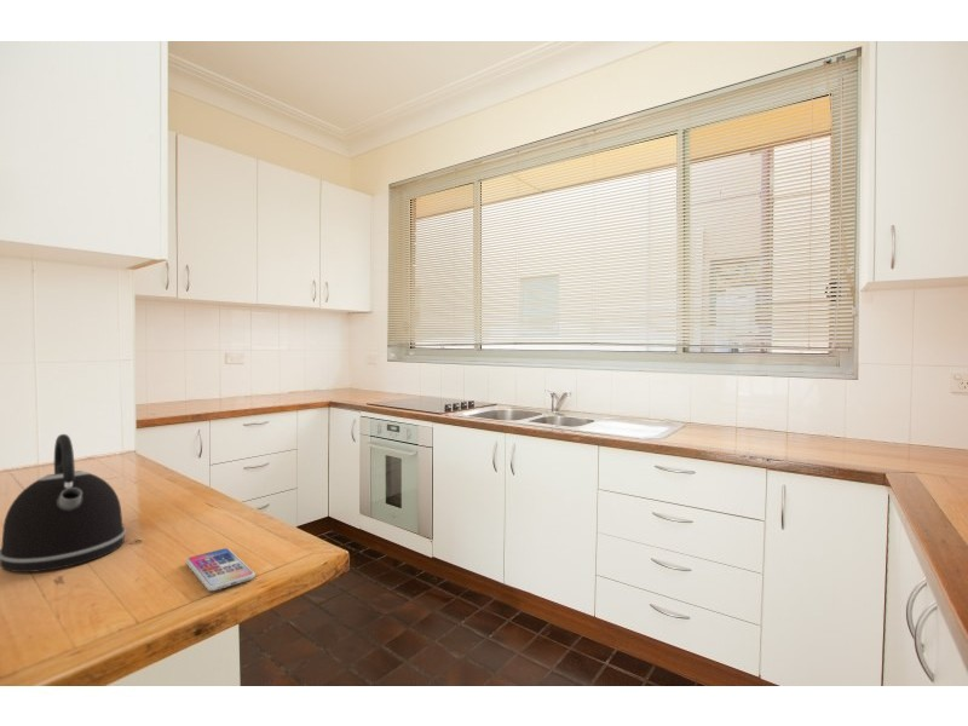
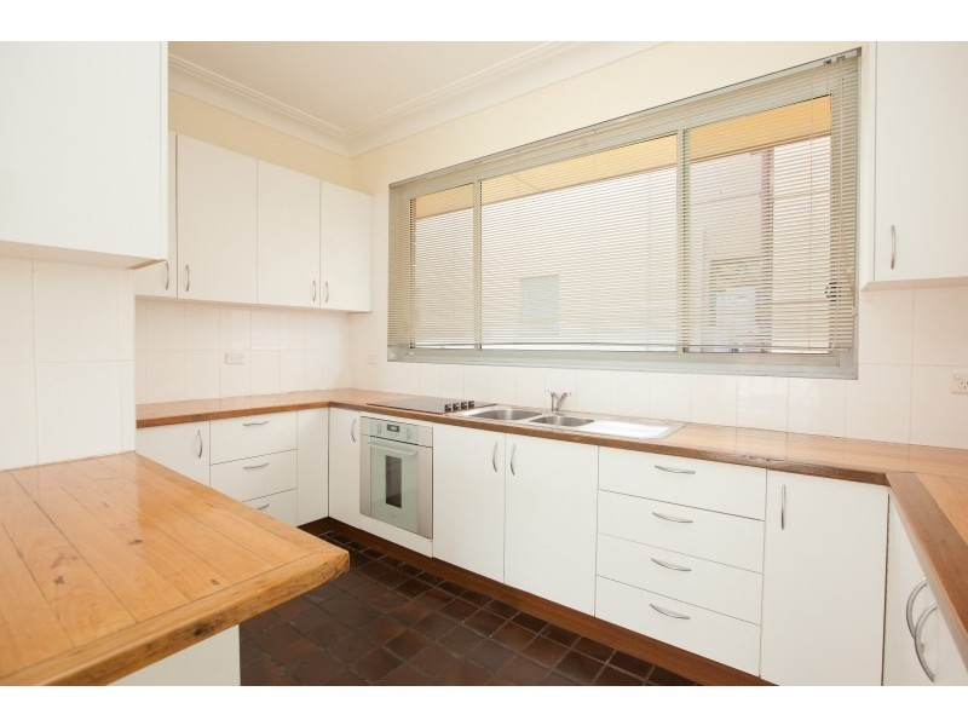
- smartphone (219, 567)
- kettle (64, 492)
